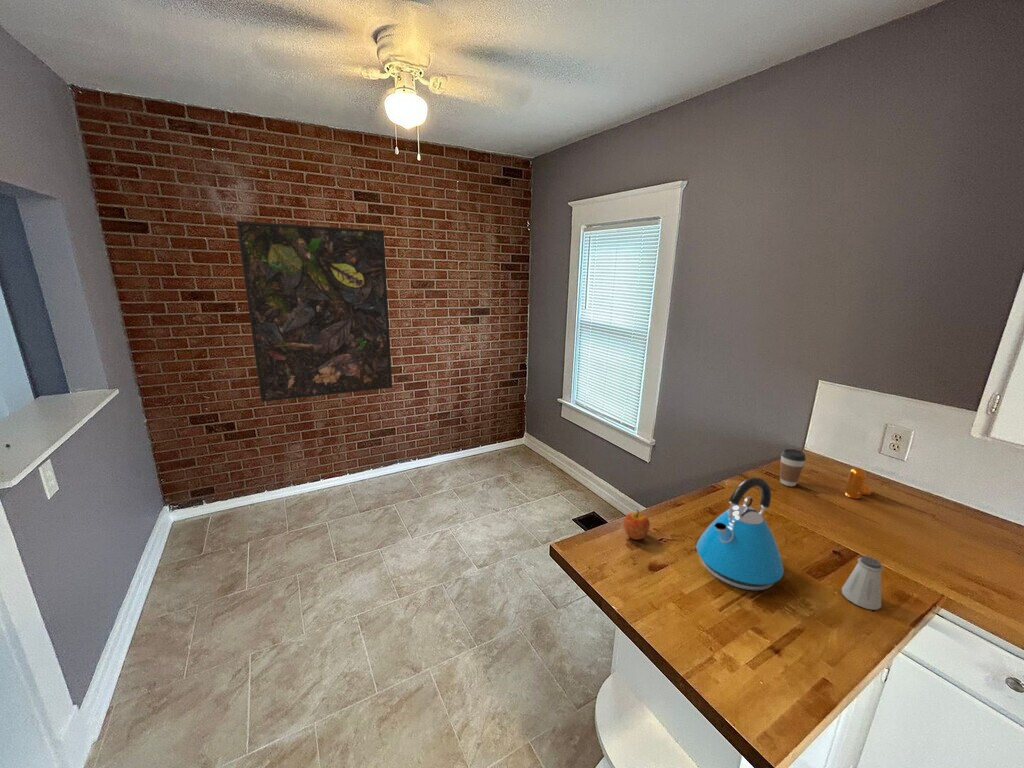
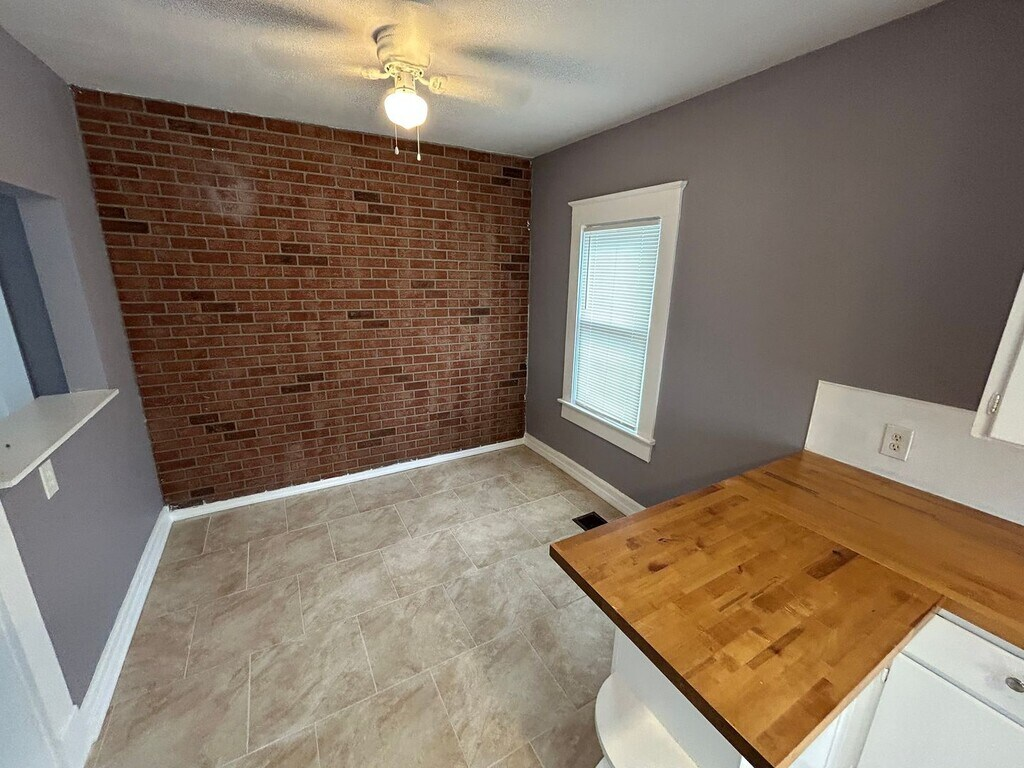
- coffee cup (790, 468)
- saltshaker (865, 579)
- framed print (323, 314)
- apple (636, 523)
- pepper shaker (861, 480)
- kettle (746, 523)
